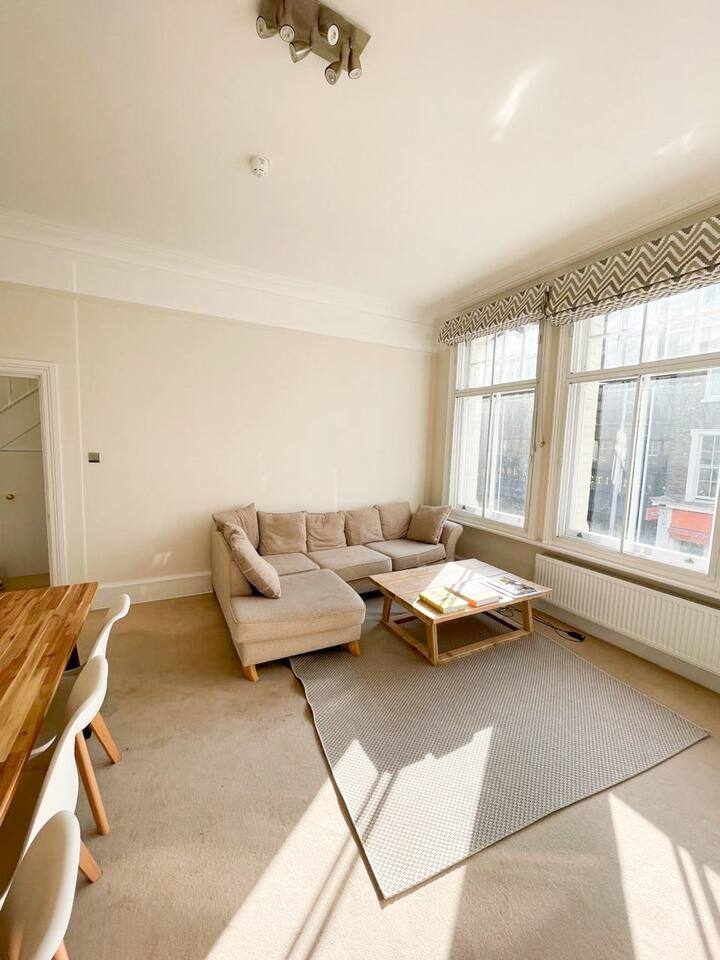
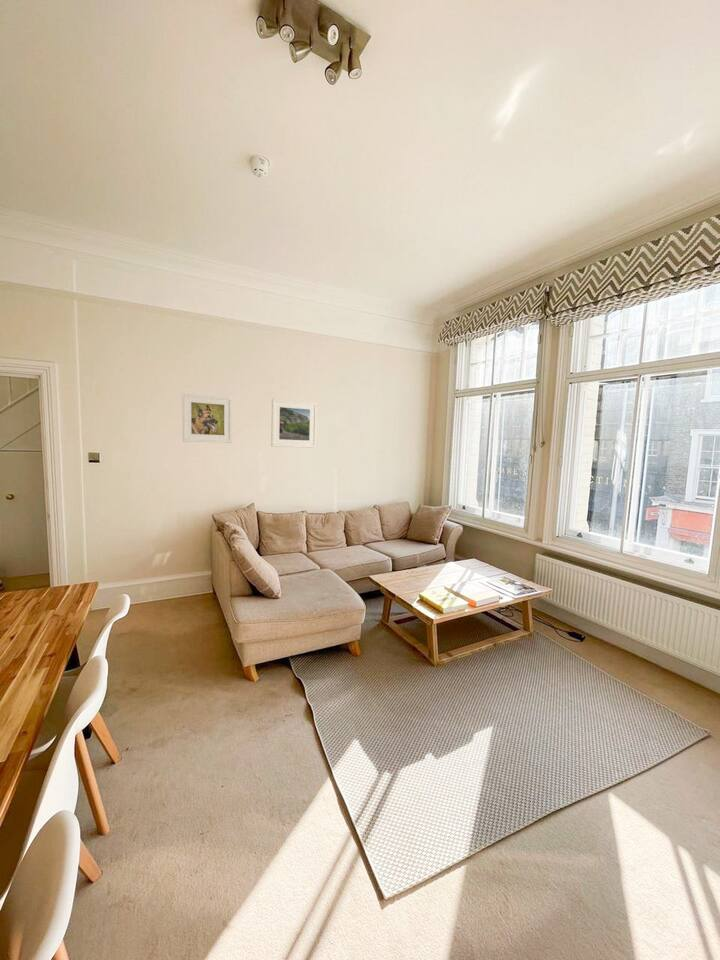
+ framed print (294, 424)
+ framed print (208, 419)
